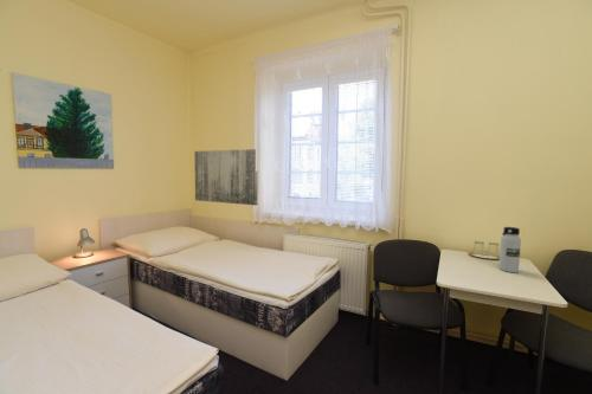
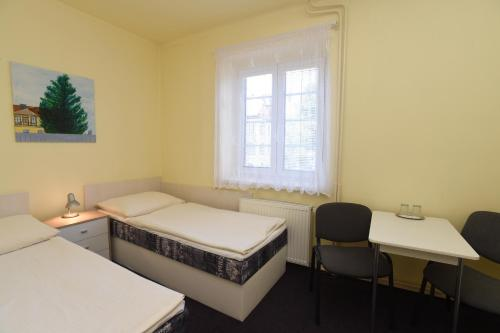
- wall art (224, 176)
- water bottle (509, 248)
